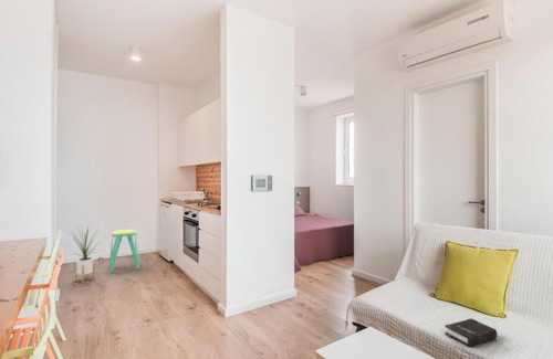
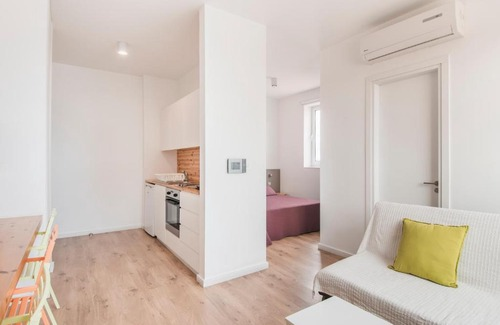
- stool (118, 247)
- house plant (85, 252)
- hardback book (470, 331)
